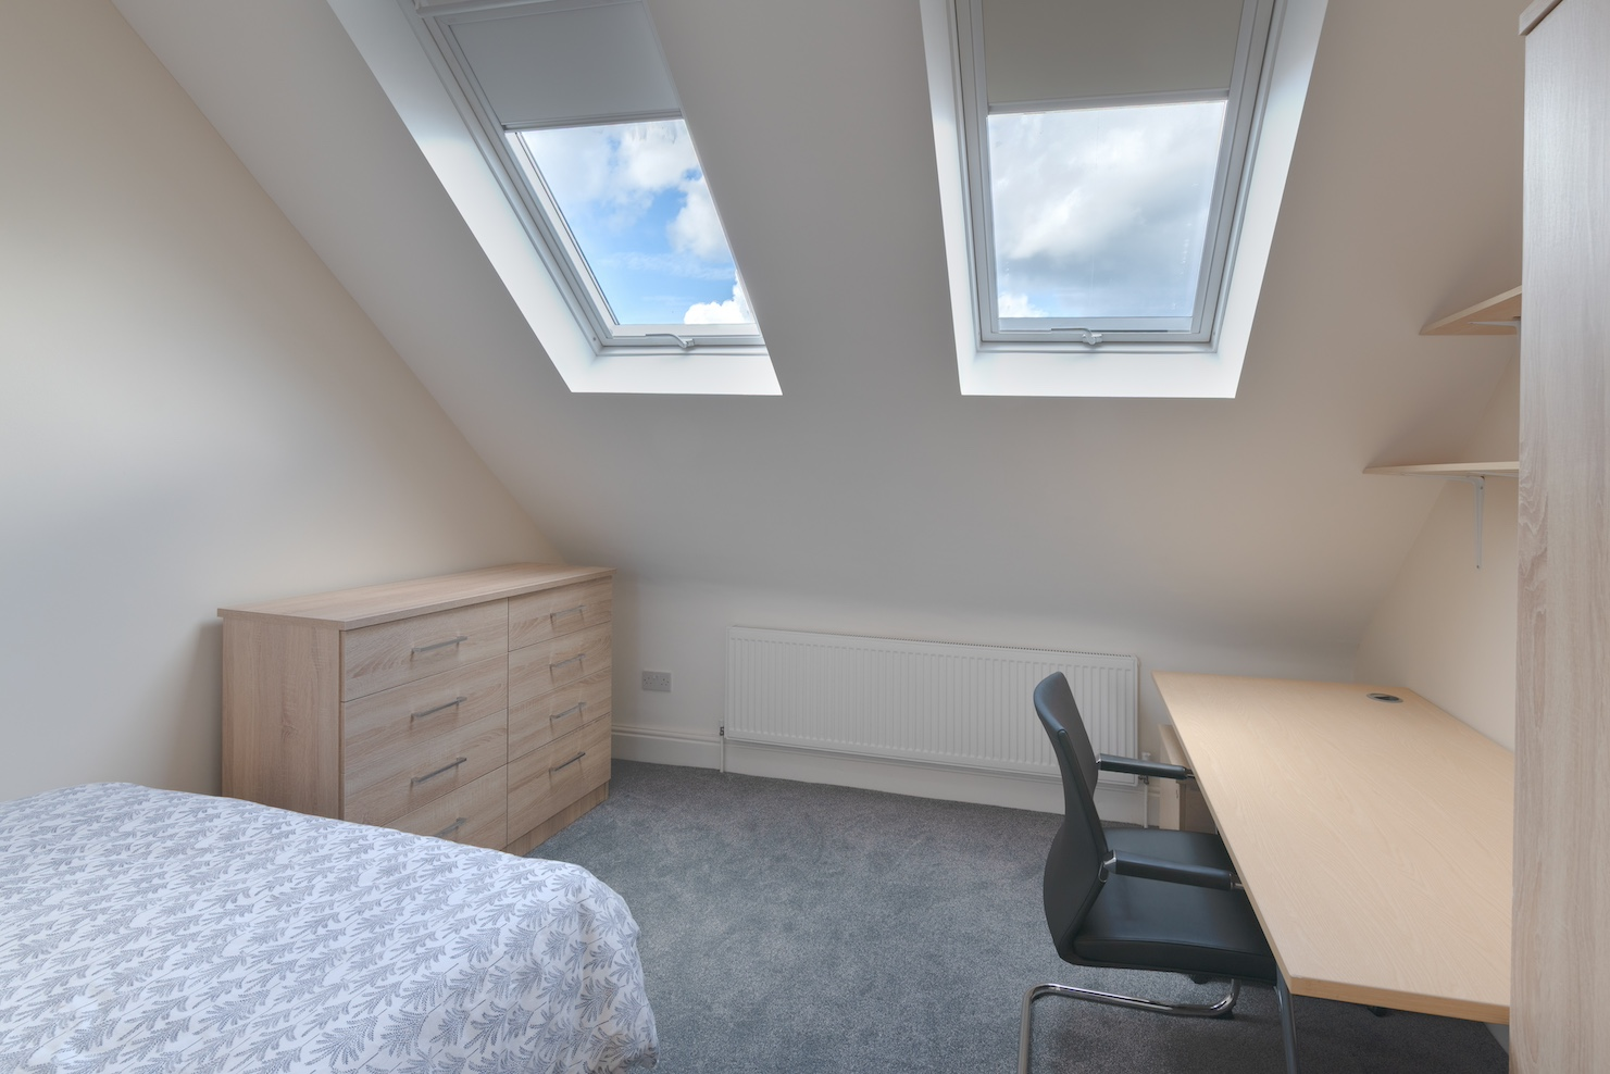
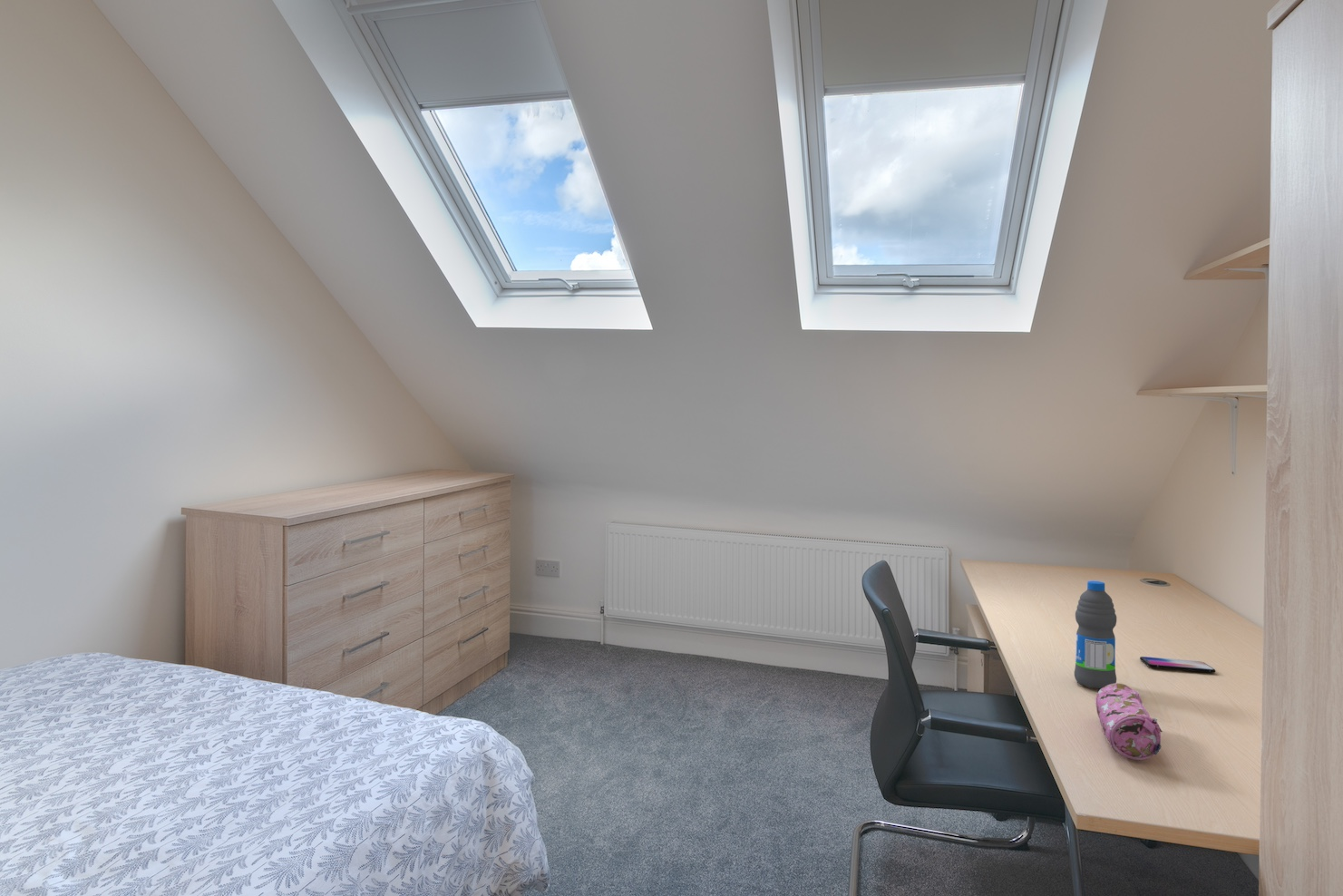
+ water bottle (1095, 633)
+ pencil case (1125, 718)
+ smartphone (1176, 664)
